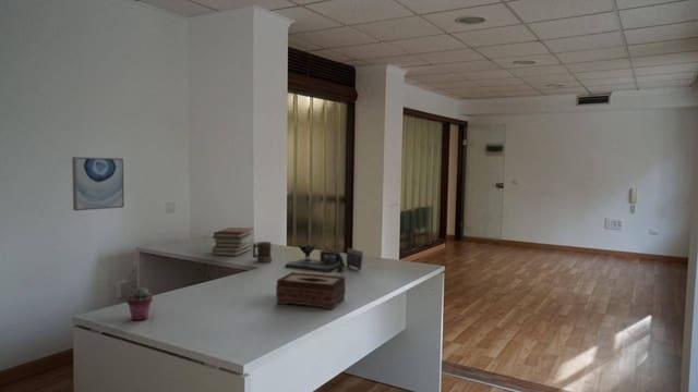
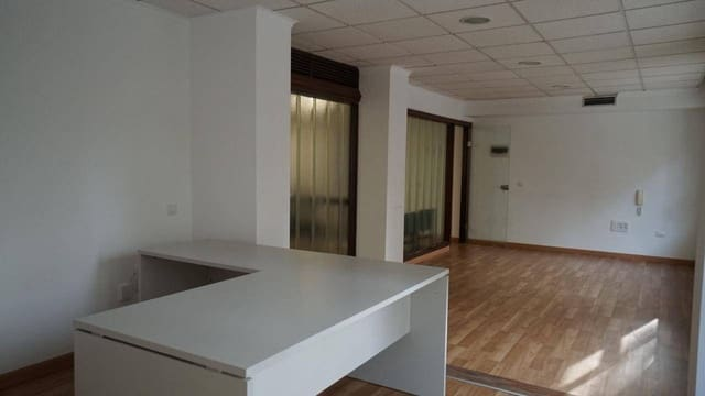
- potted succulent (140, 302)
- wall art (99, 183)
- desk organizer (326, 254)
- tissue box (311, 290)
- mug (262, 252)
- book stack (233, 241)
